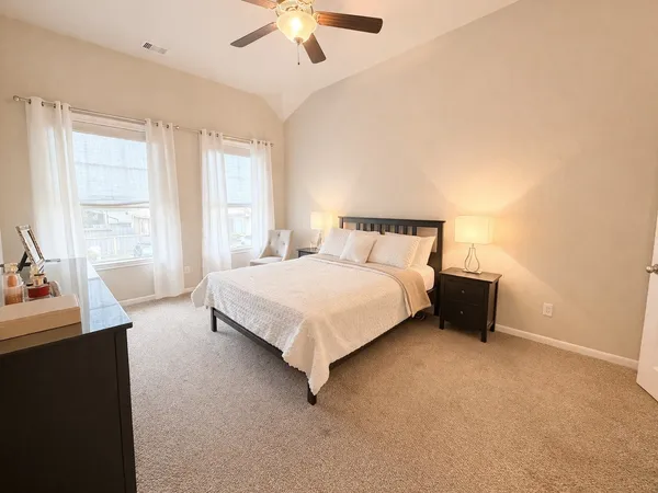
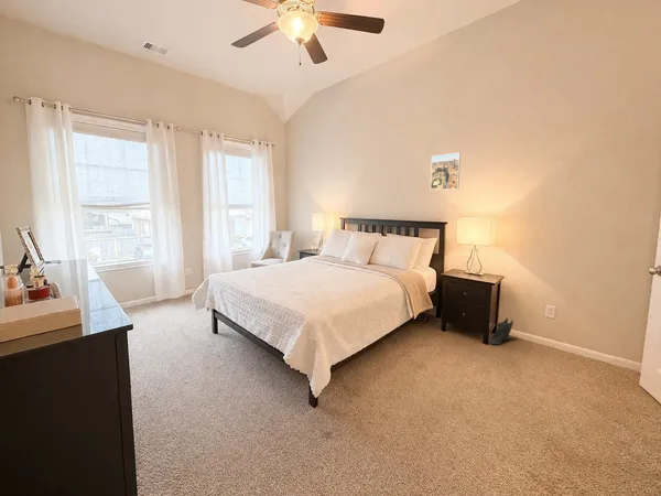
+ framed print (444, 172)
+ sneaker (500, 330)
